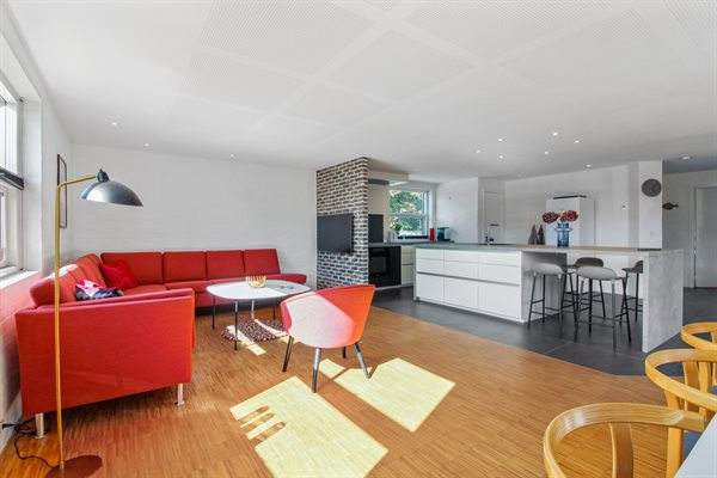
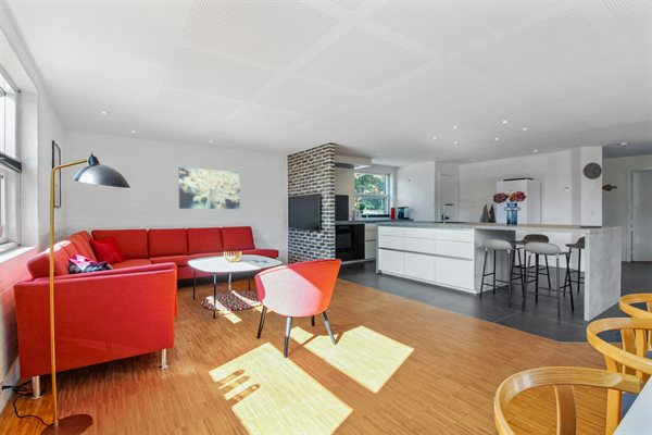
+ wall art (211, 189)
